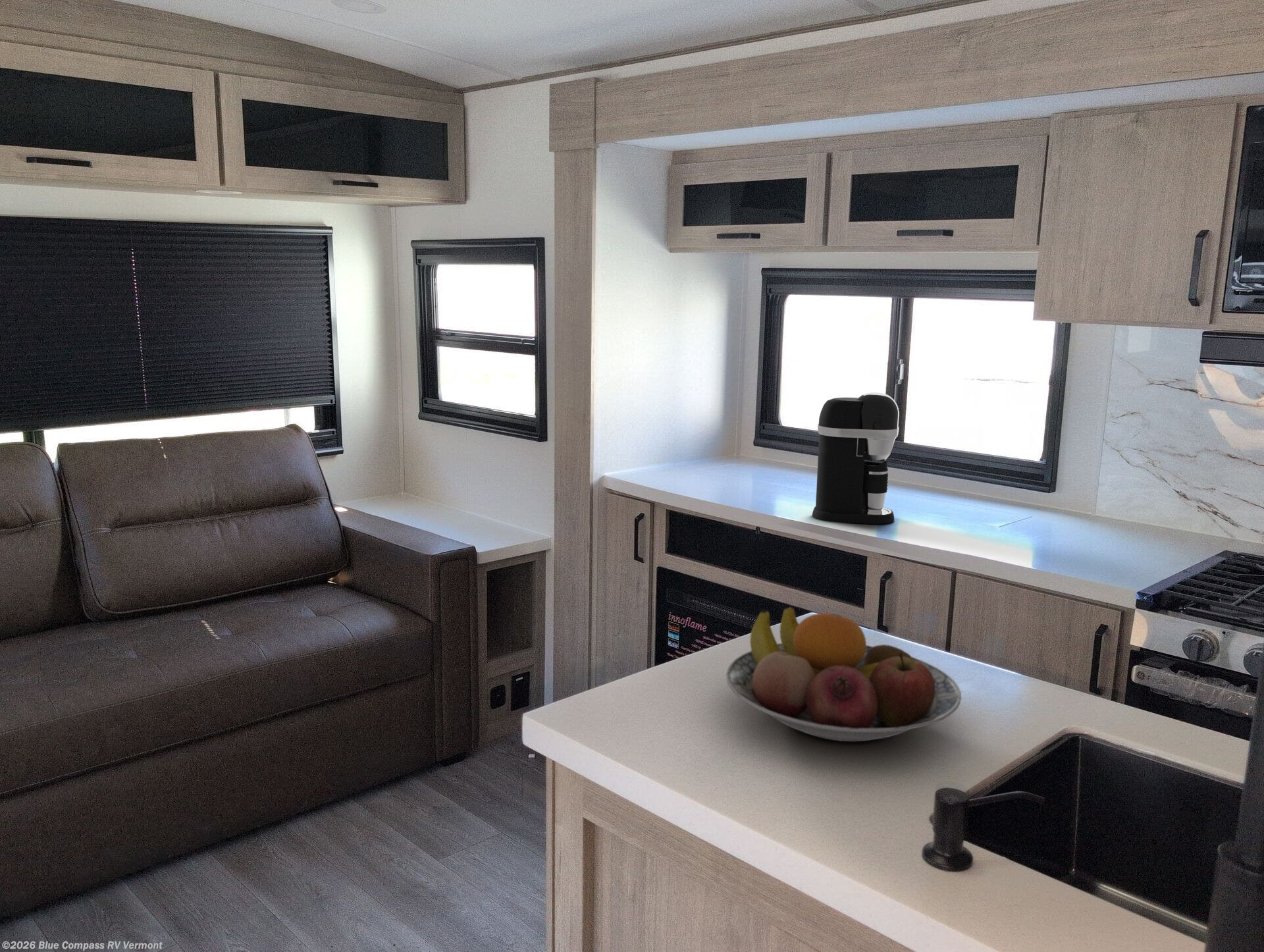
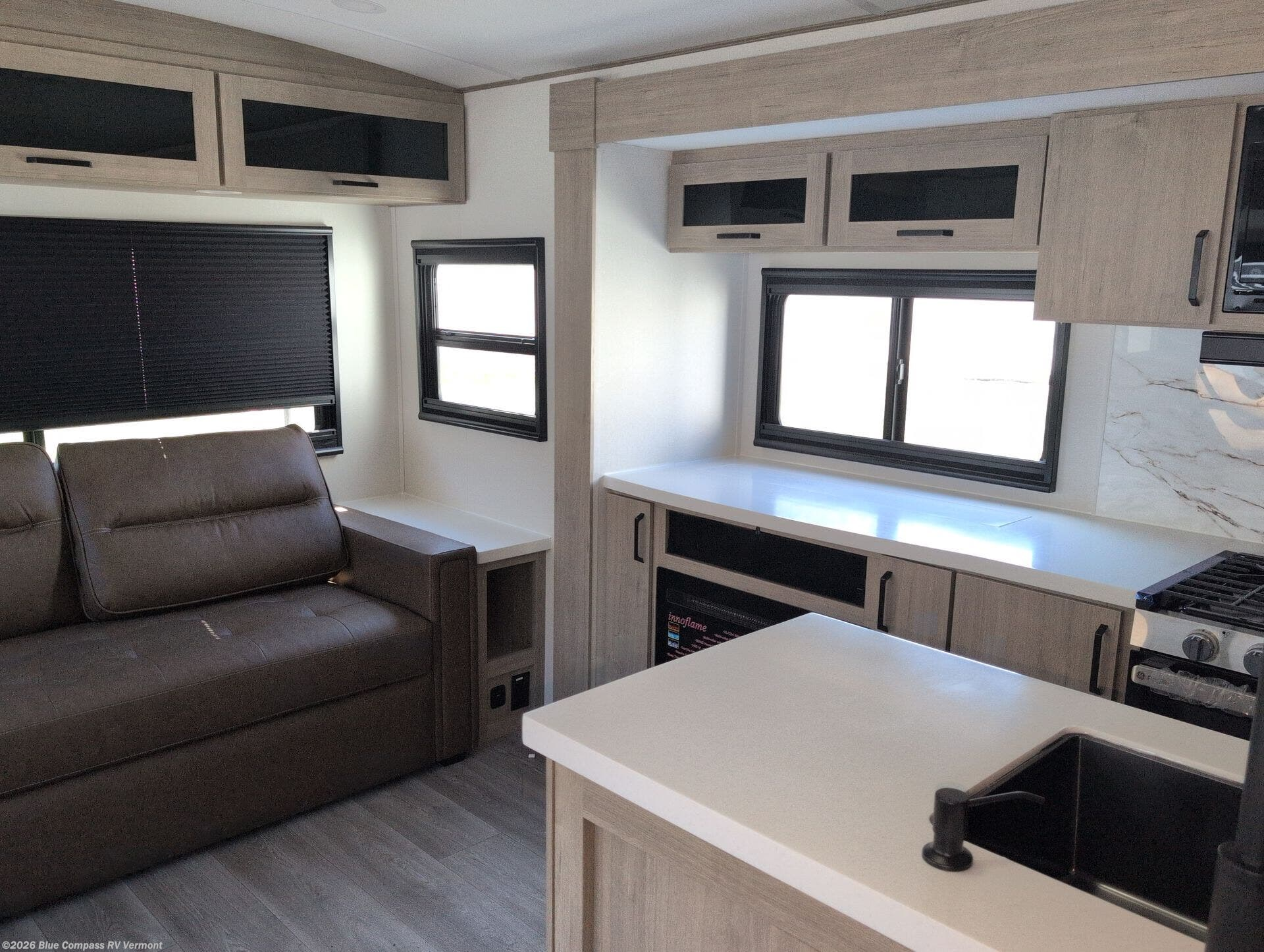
- fruit bowl (841, 672)
- coffee maker (856, 456)
